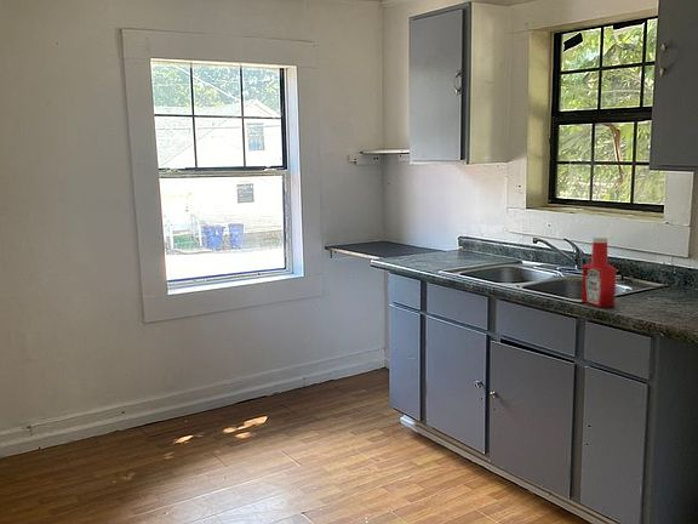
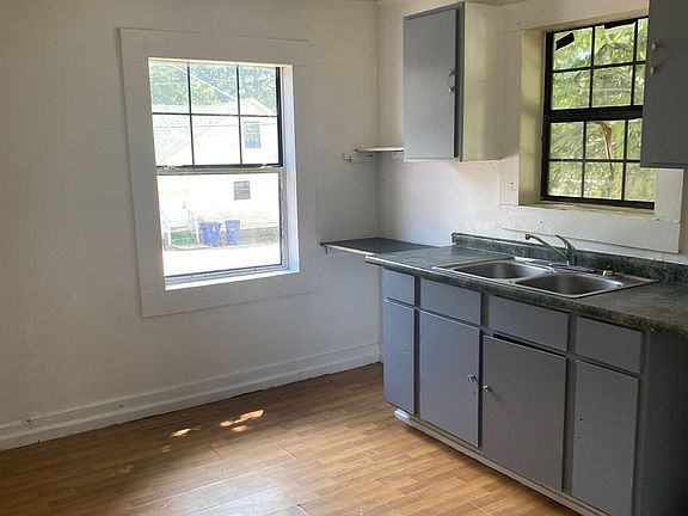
- soap bottle (599, 270)
